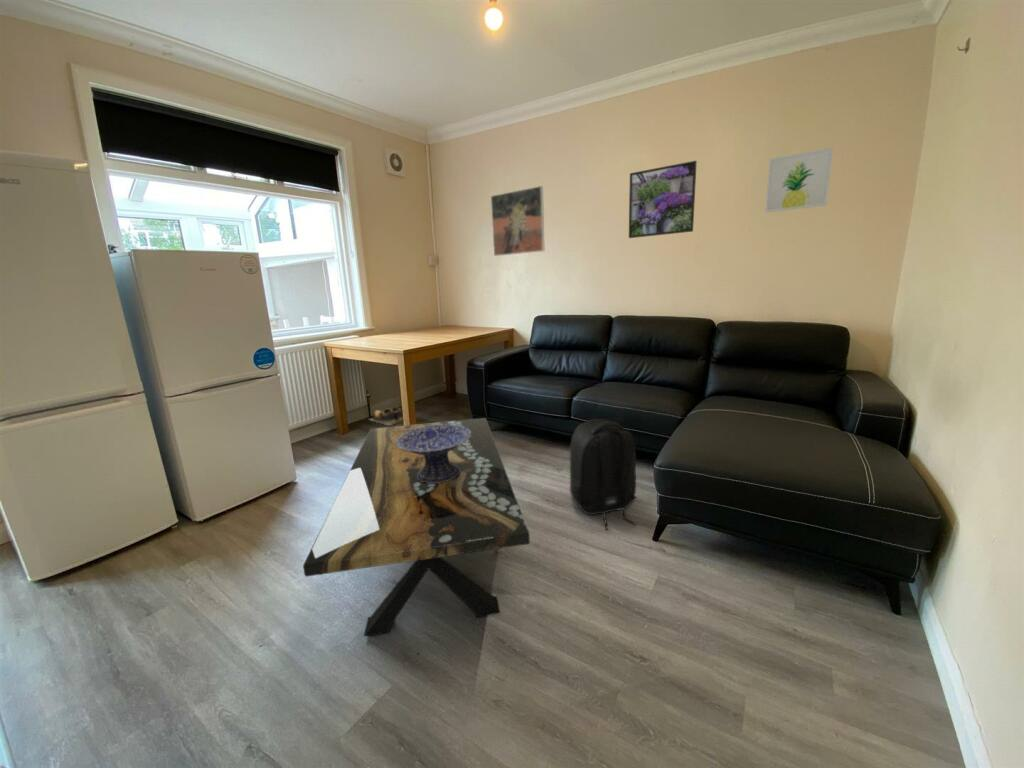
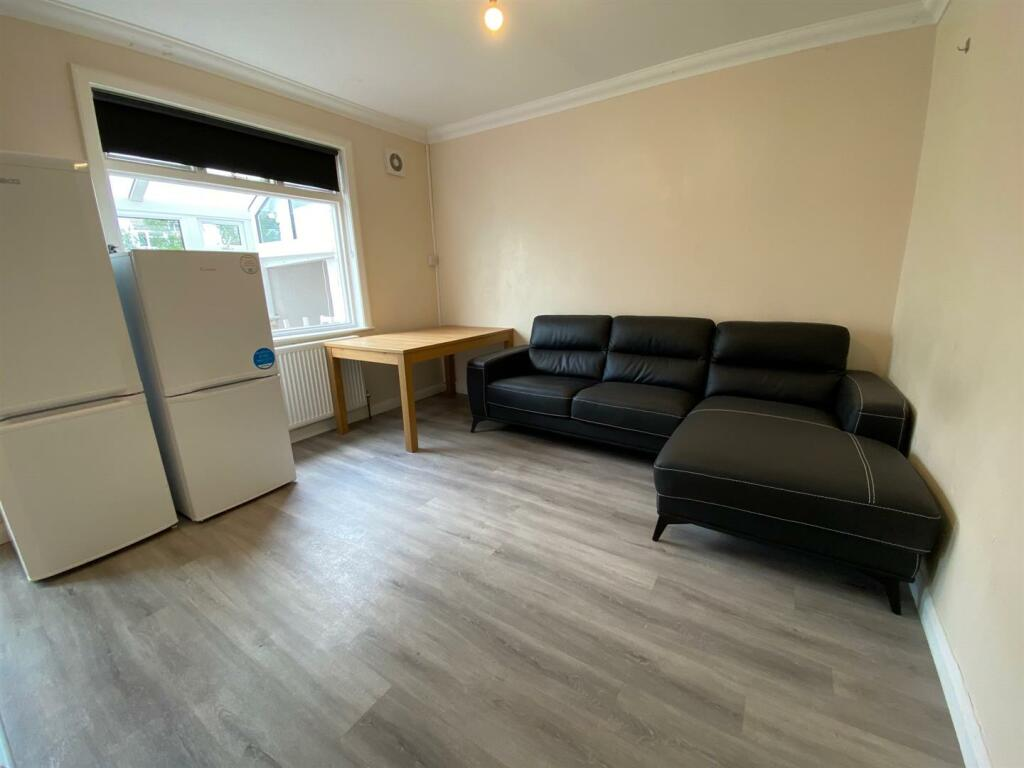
- wall art (797, 181)
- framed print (517, 223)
- coffee table (430, 508)
- decorative bowl (435, 454)
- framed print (660, 201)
- shoes (388, 413)
- backpack (603, 465)
